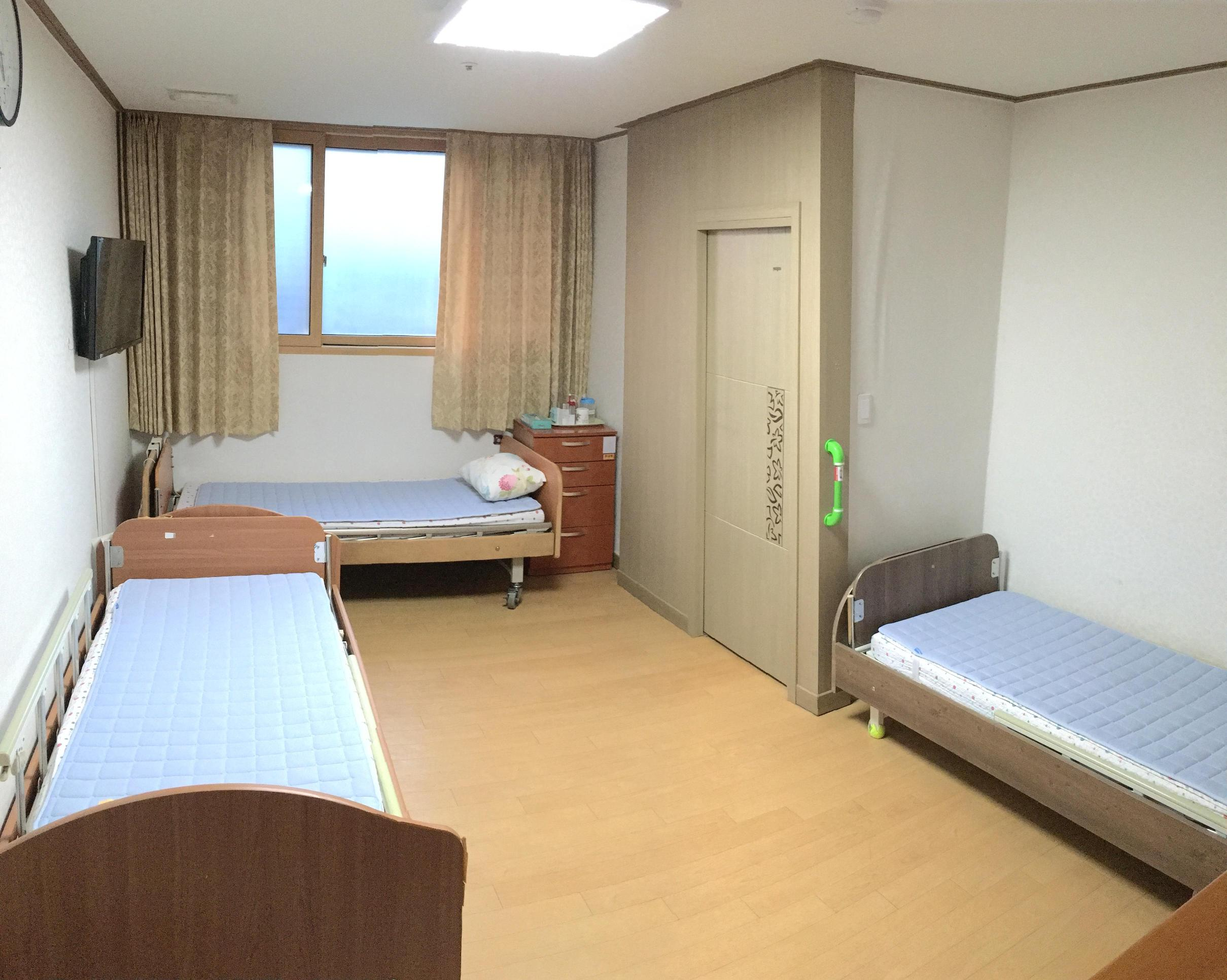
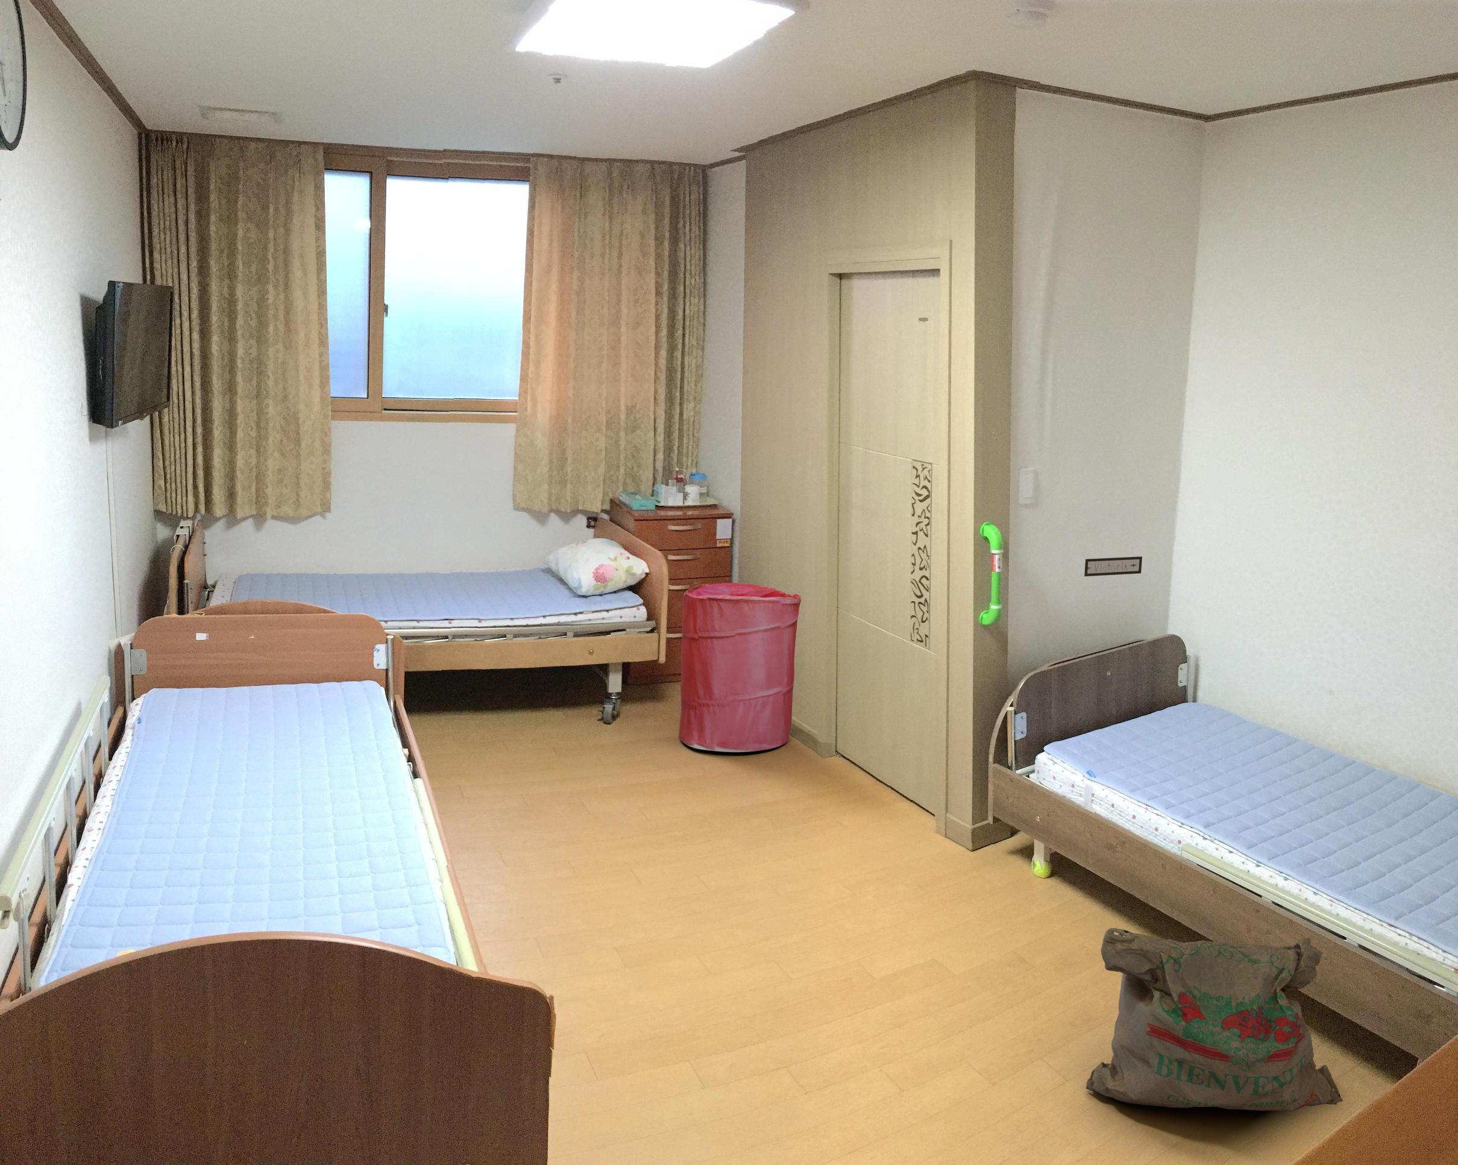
+ laundry hamper (739, 662)
+ nameplate (1113, 566)
+ bag (1212, 1015)
